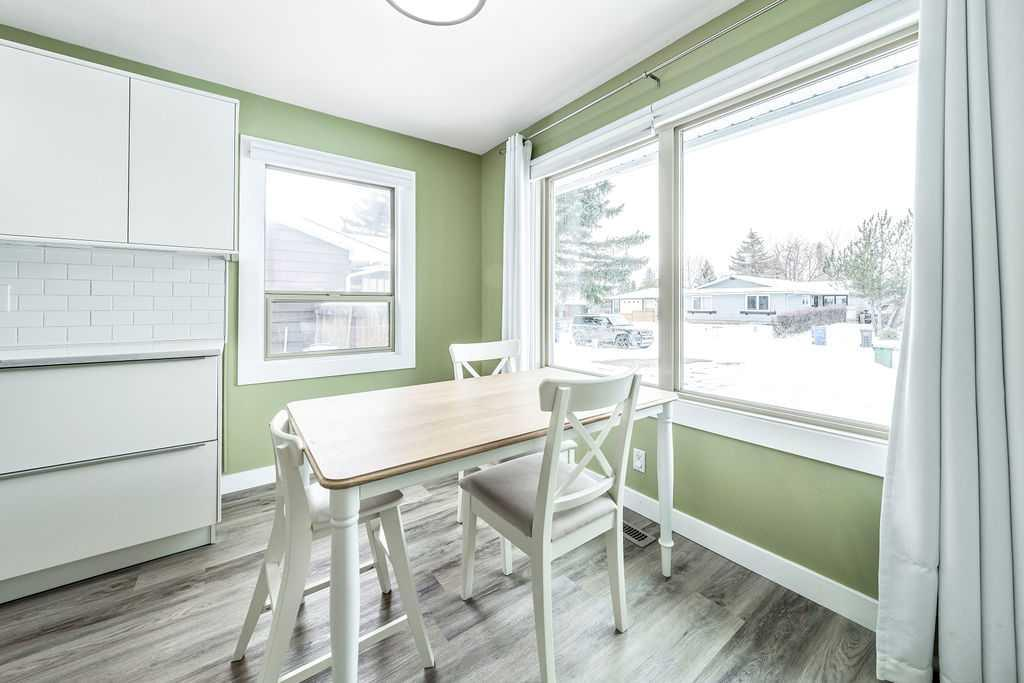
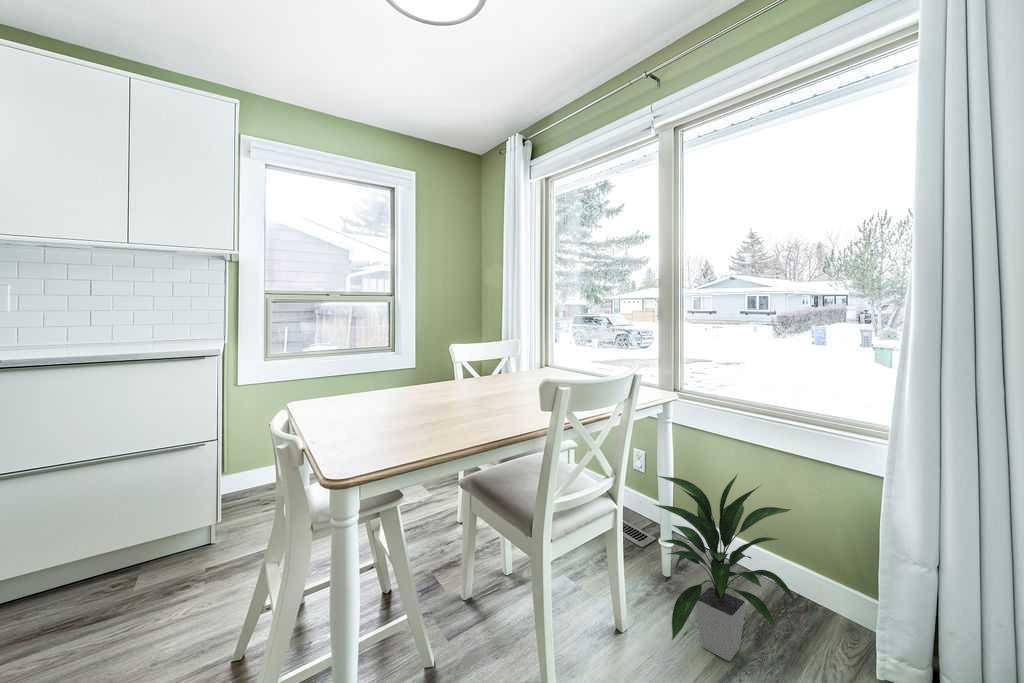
+ indoor plant (714, 559)
